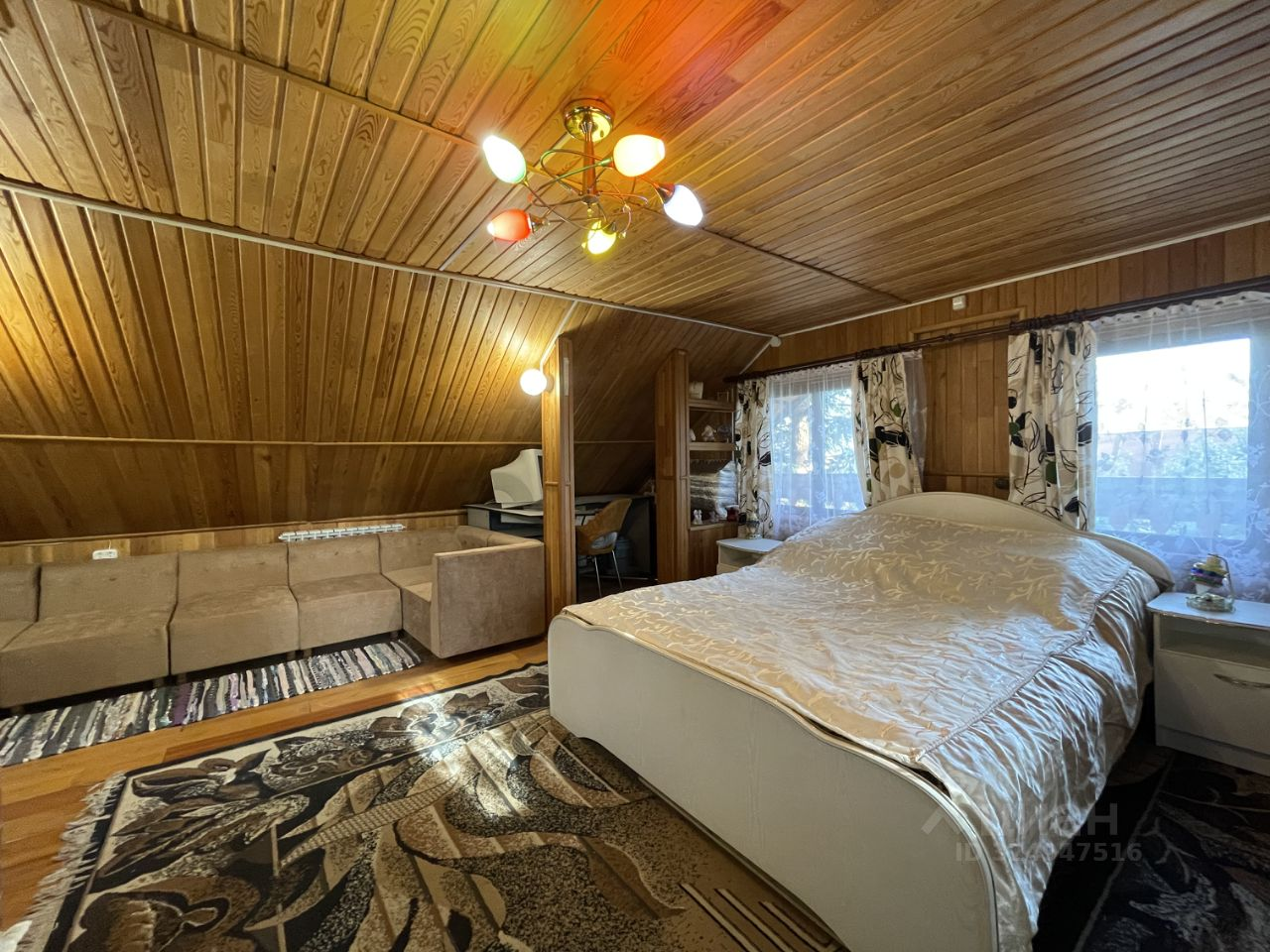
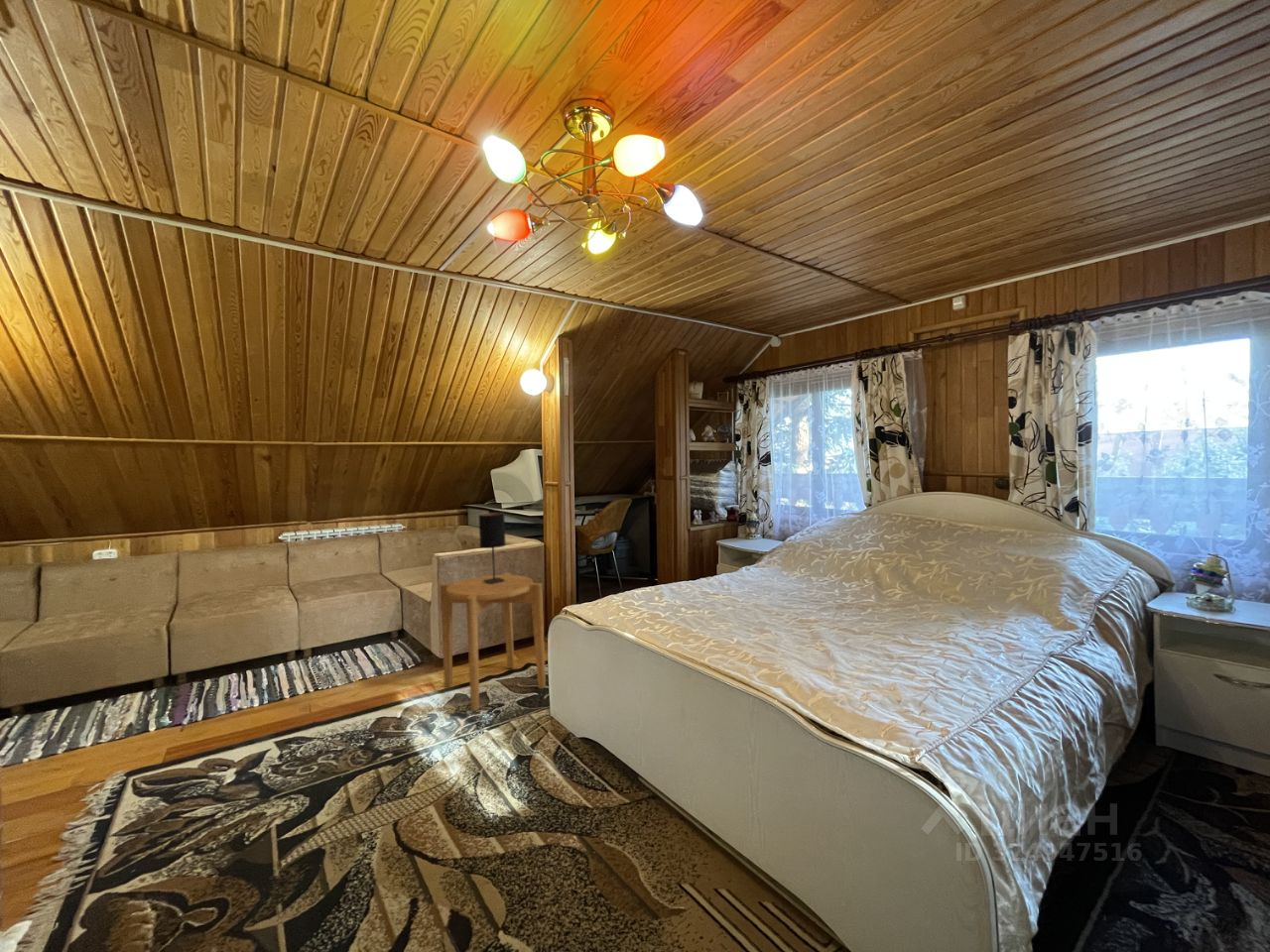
+ side table (505, 635)
+ table lamp (492, 547)
